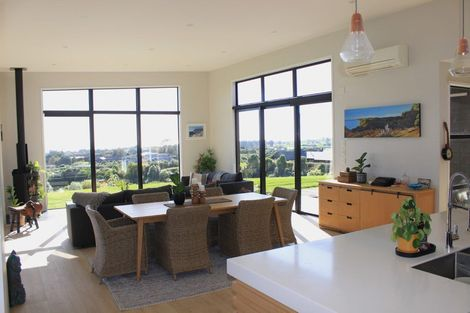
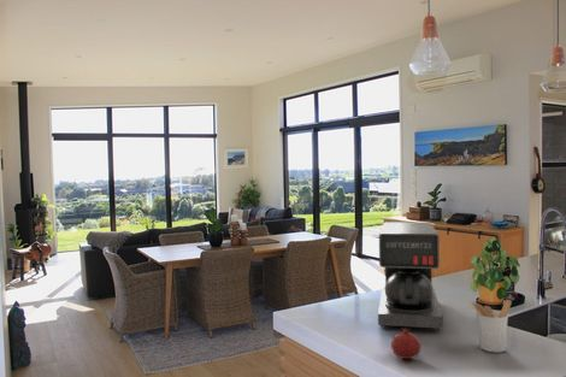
+ utensil holder (489, 324)
+ coffee maker (408, 270)
+ fruit (406, 342)
